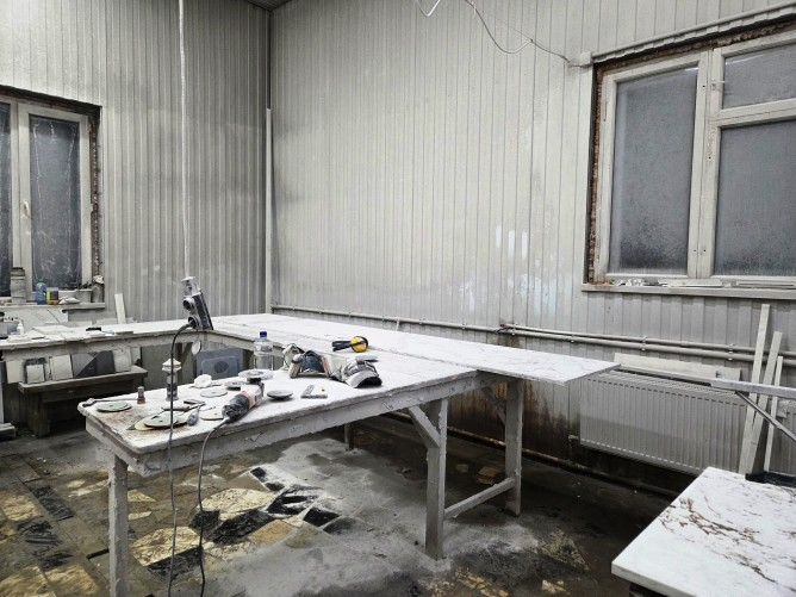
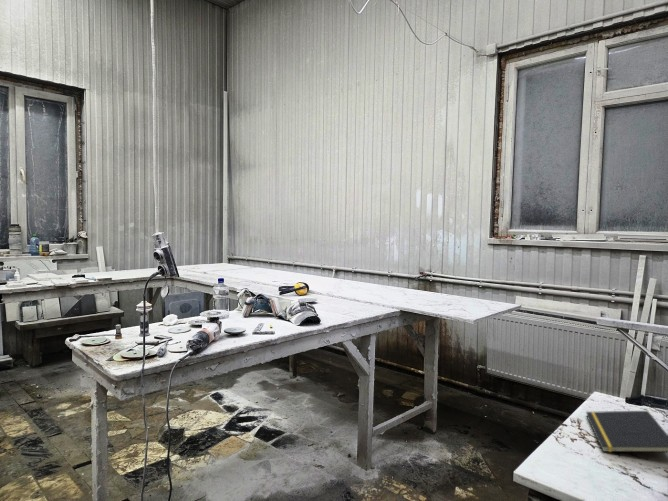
+ notepad (627, 429)
